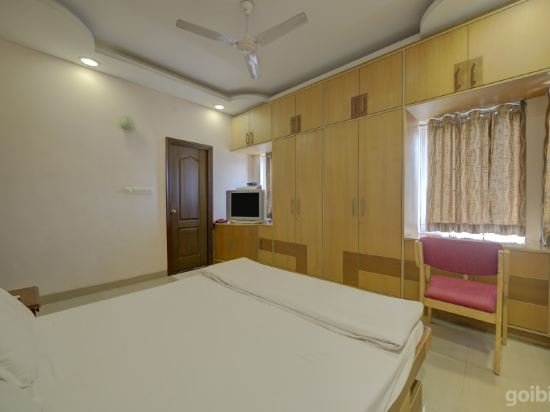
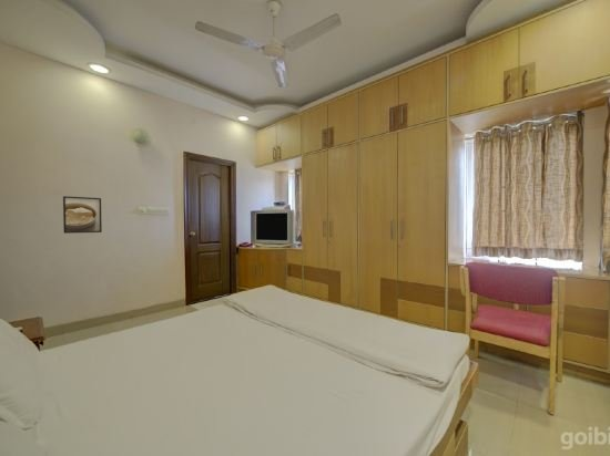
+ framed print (82, 215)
